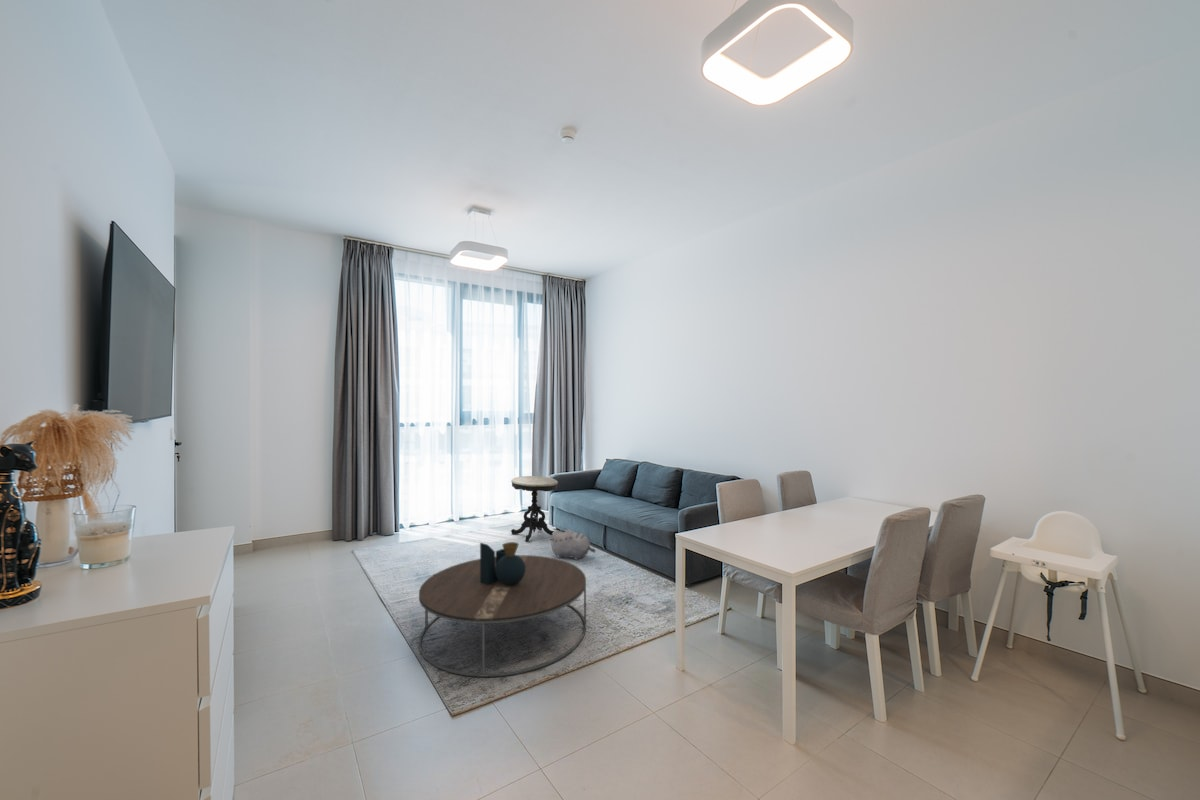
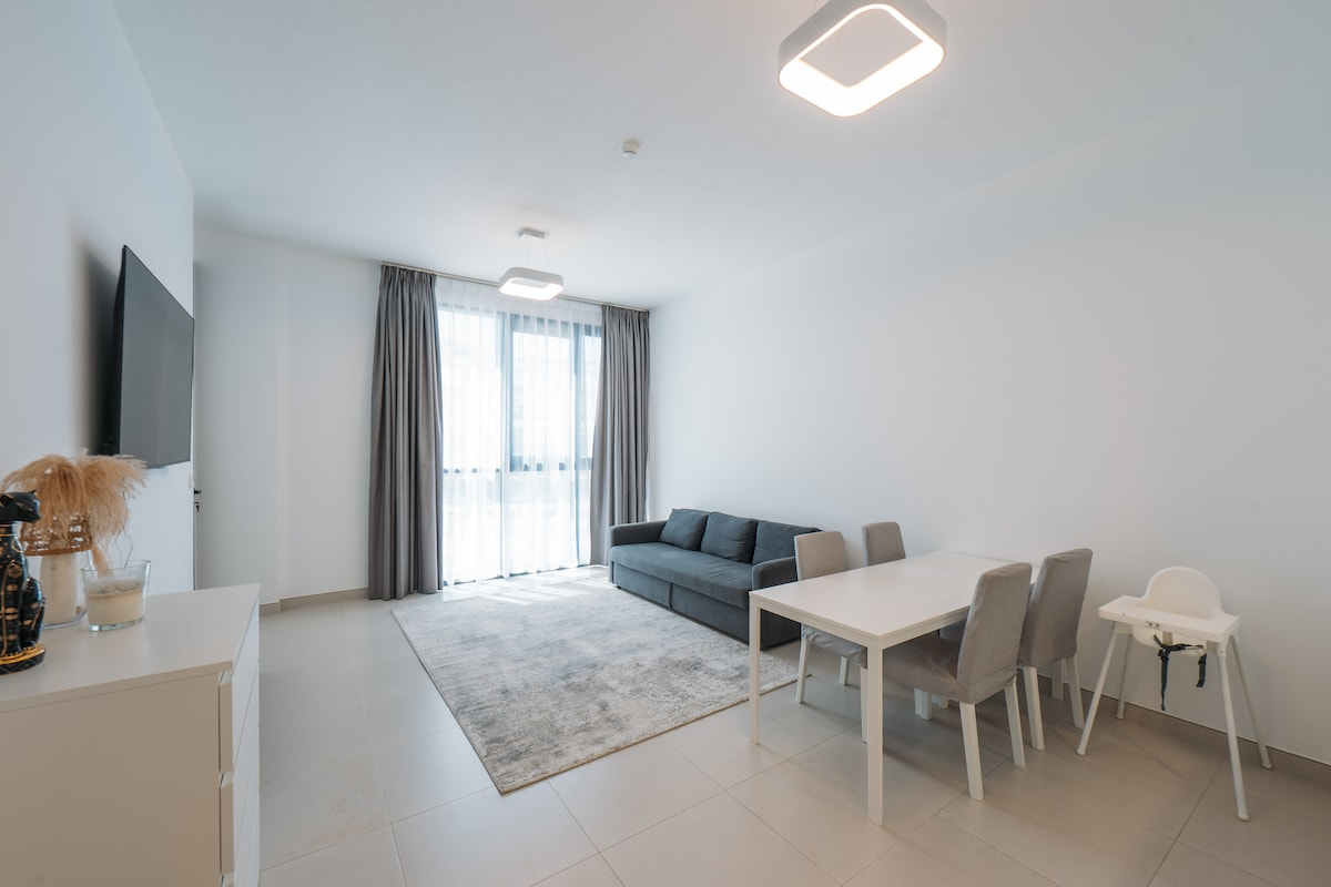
- plush toy (574, 543)
- coffee table (505, 585)
- side table (534, 507)
